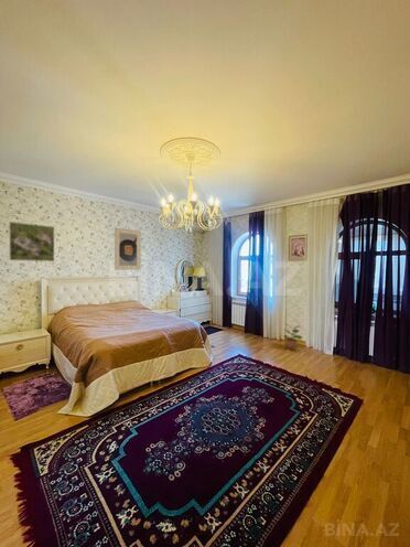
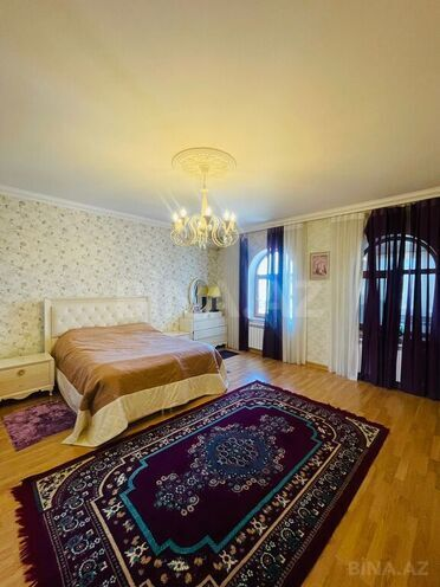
- potted plant (292, 336)
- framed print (128, 249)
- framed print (32, 243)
